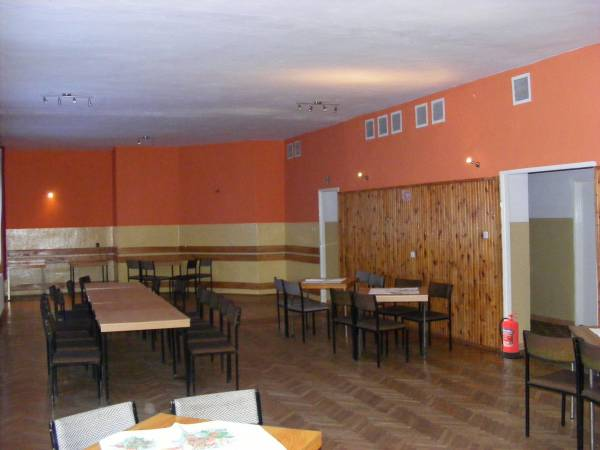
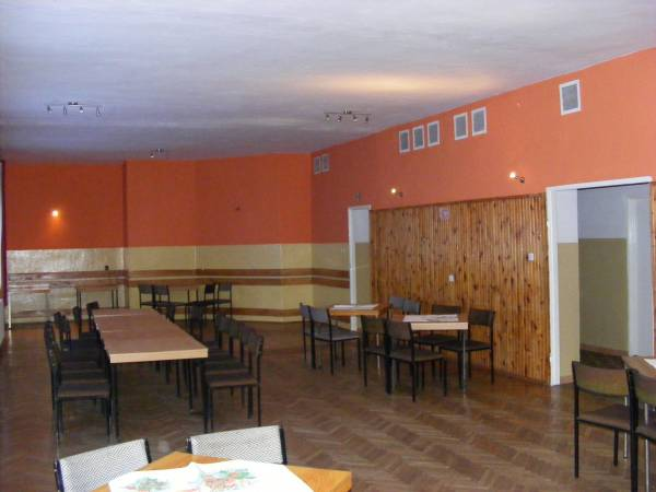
- fire extinguisher (508, 333)
